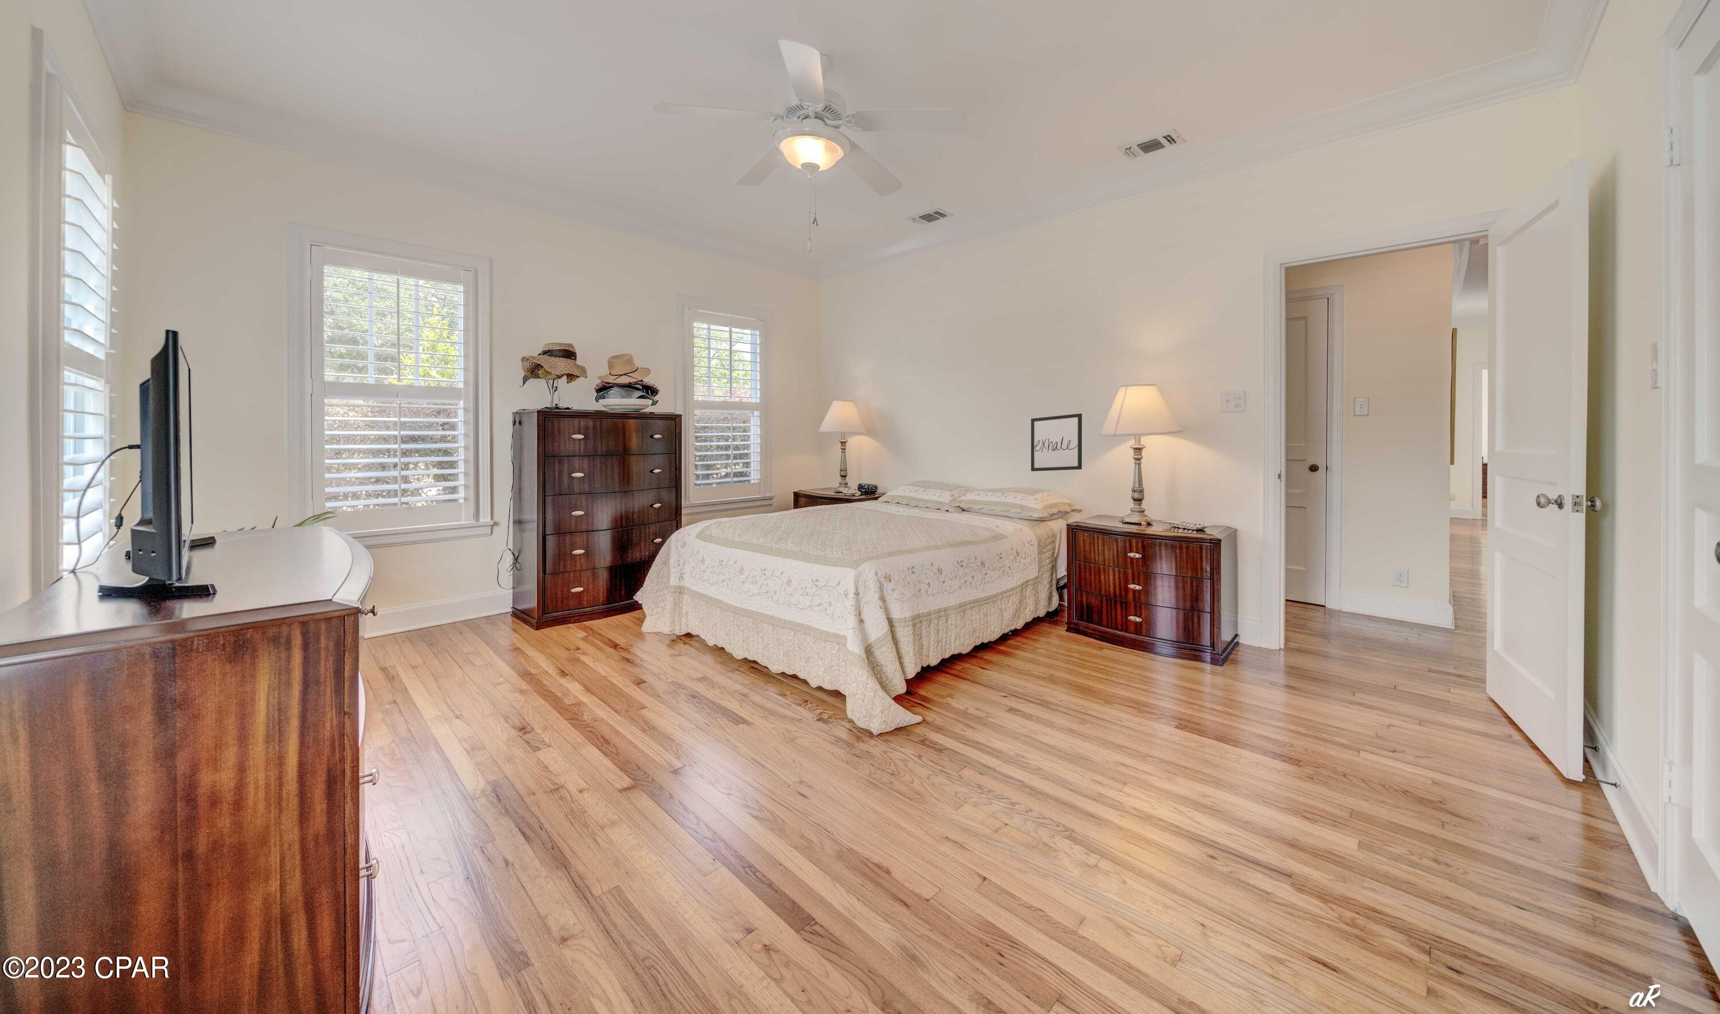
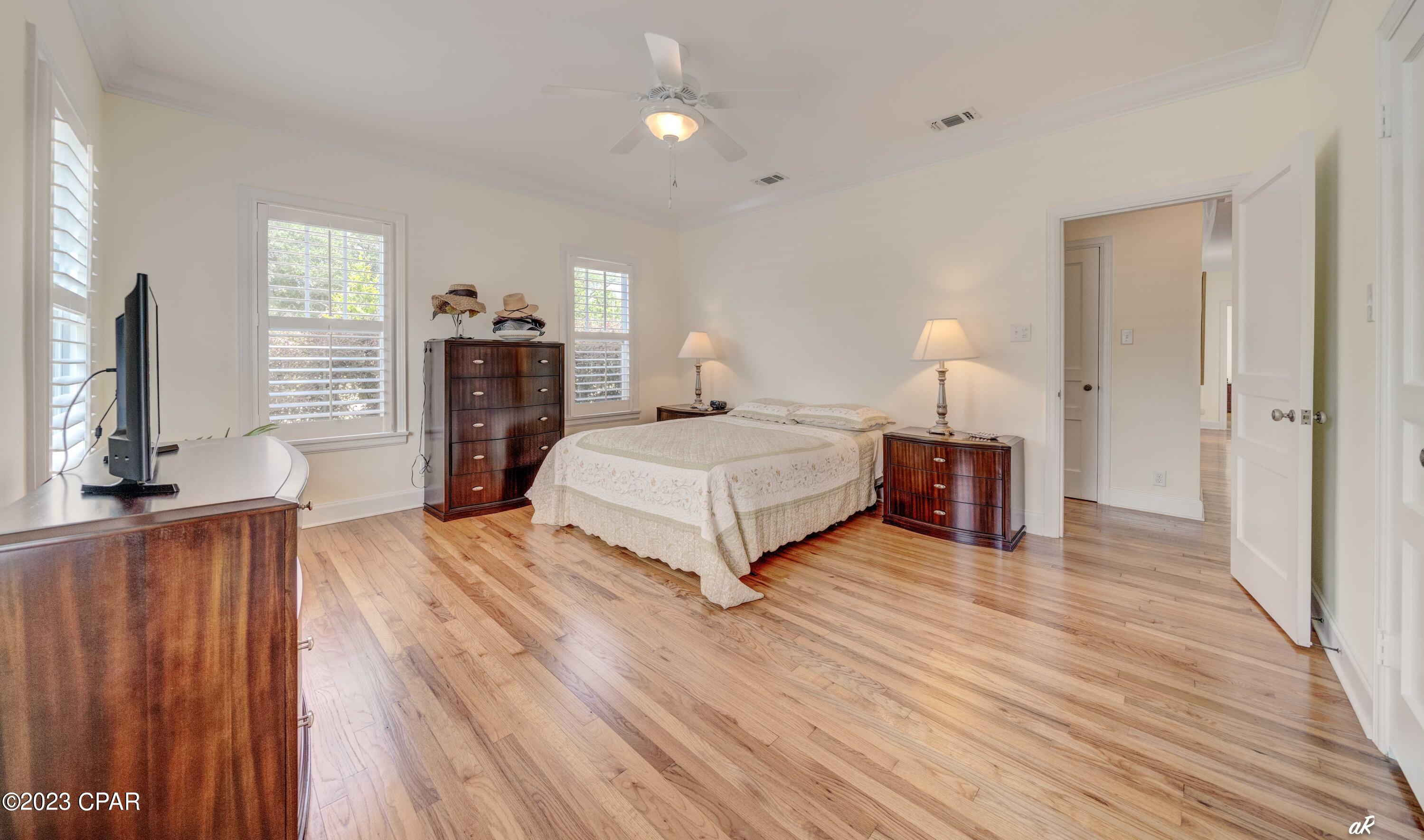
- wall art (1056, 443)
